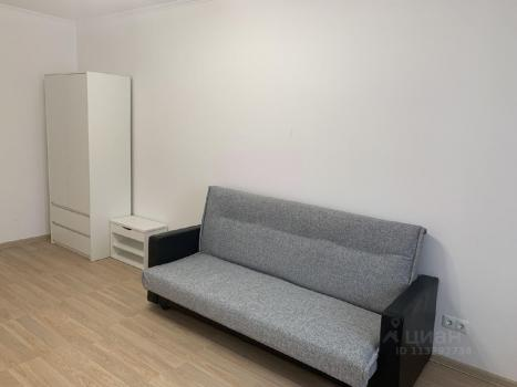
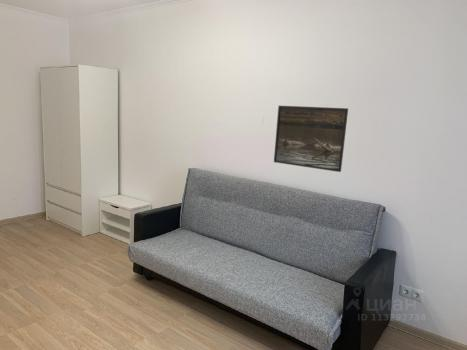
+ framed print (308, 137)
